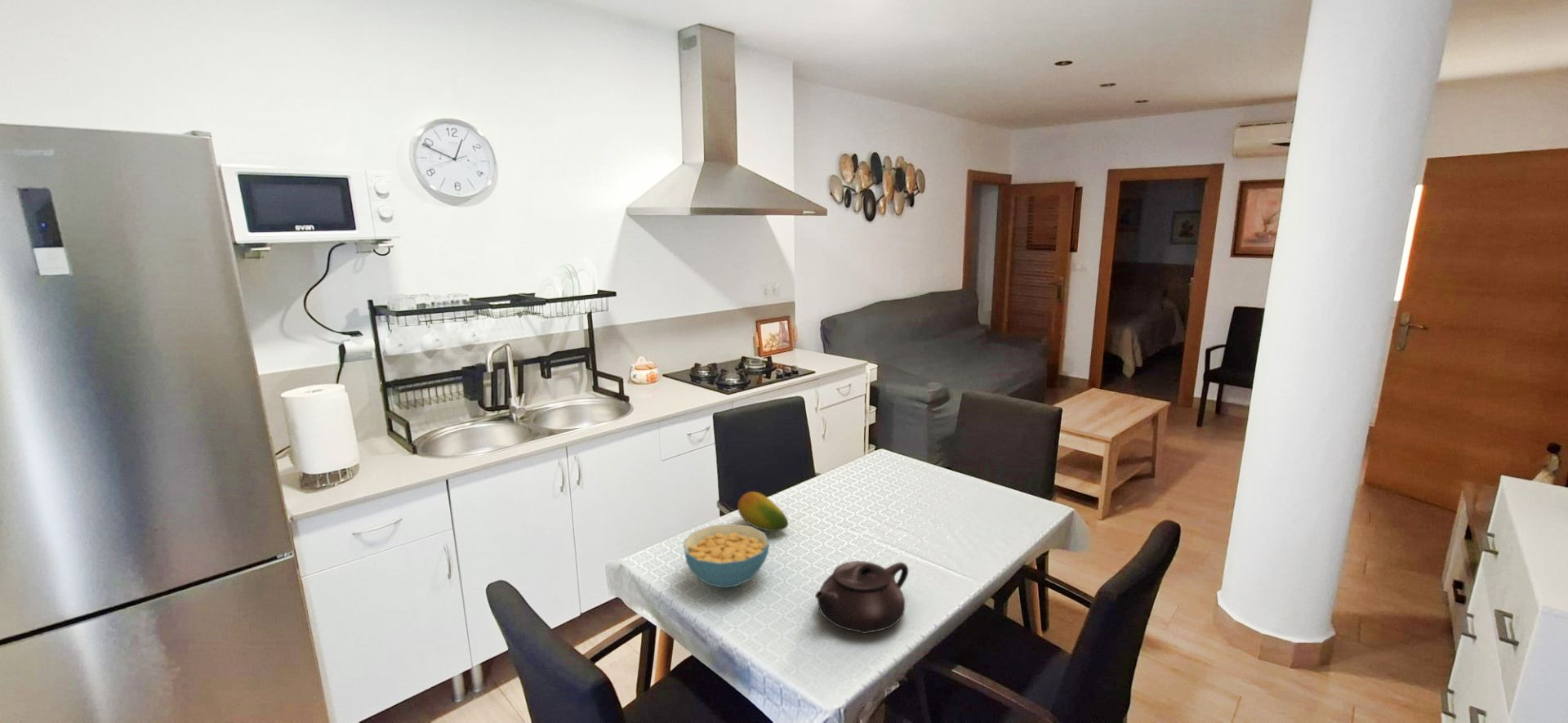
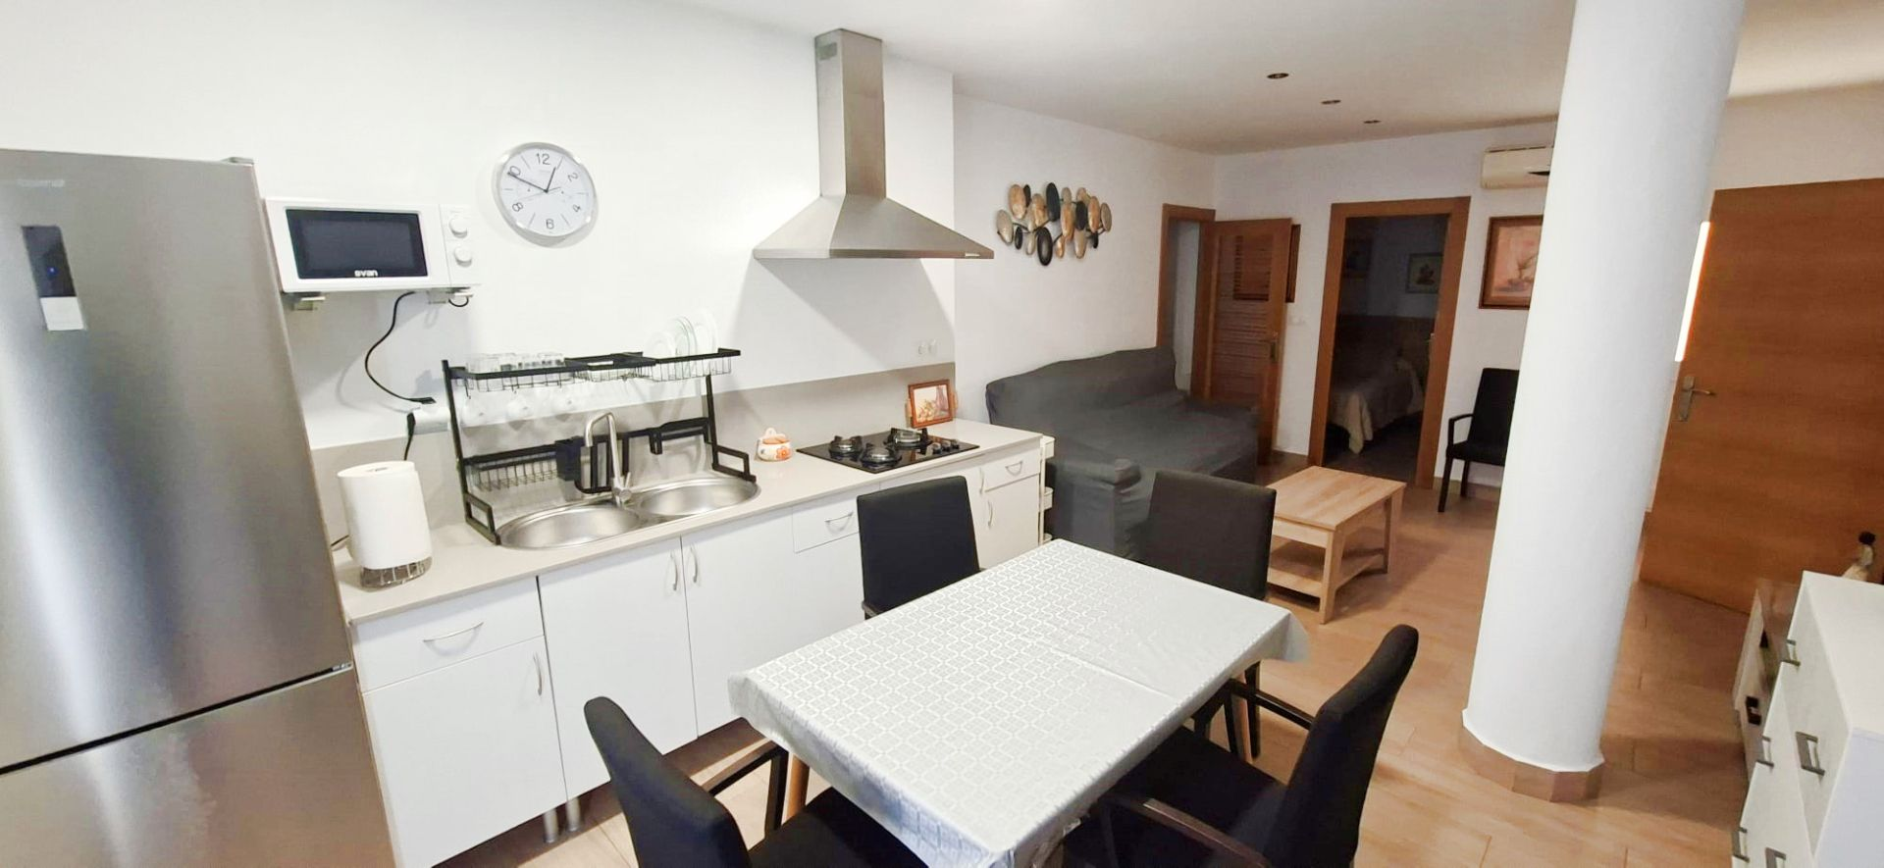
- teapot (863, 590)
- cereal bowl (726, 561)
- fruit (761, 511)
